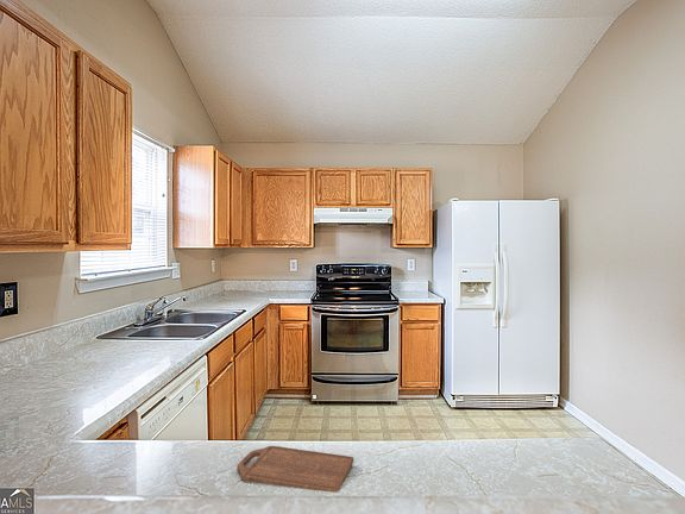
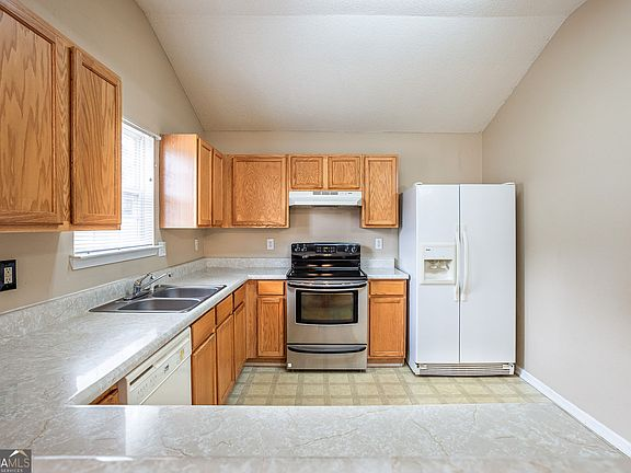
- cutting board (293, 466)
